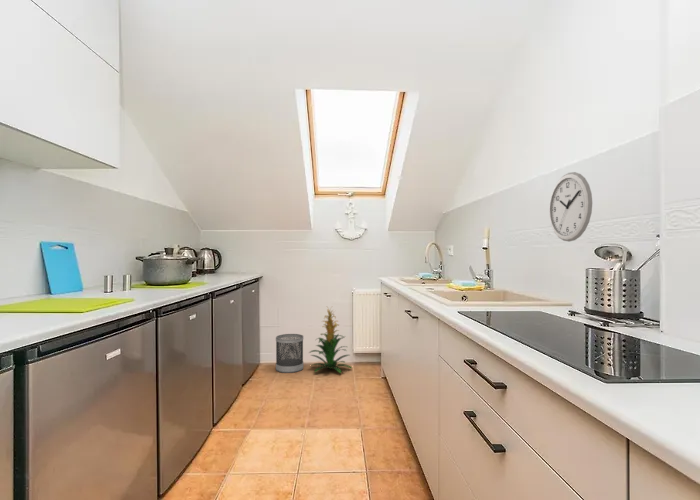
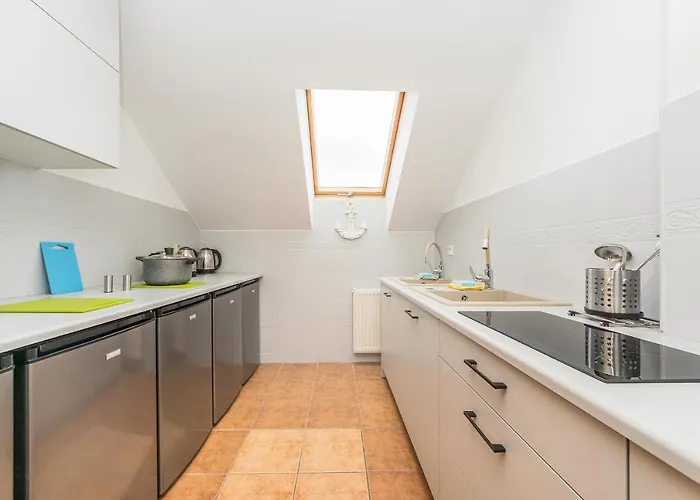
- wastebasket (289, 352)
- wall clock (567, 207)
- indoor plant (330, 337)
